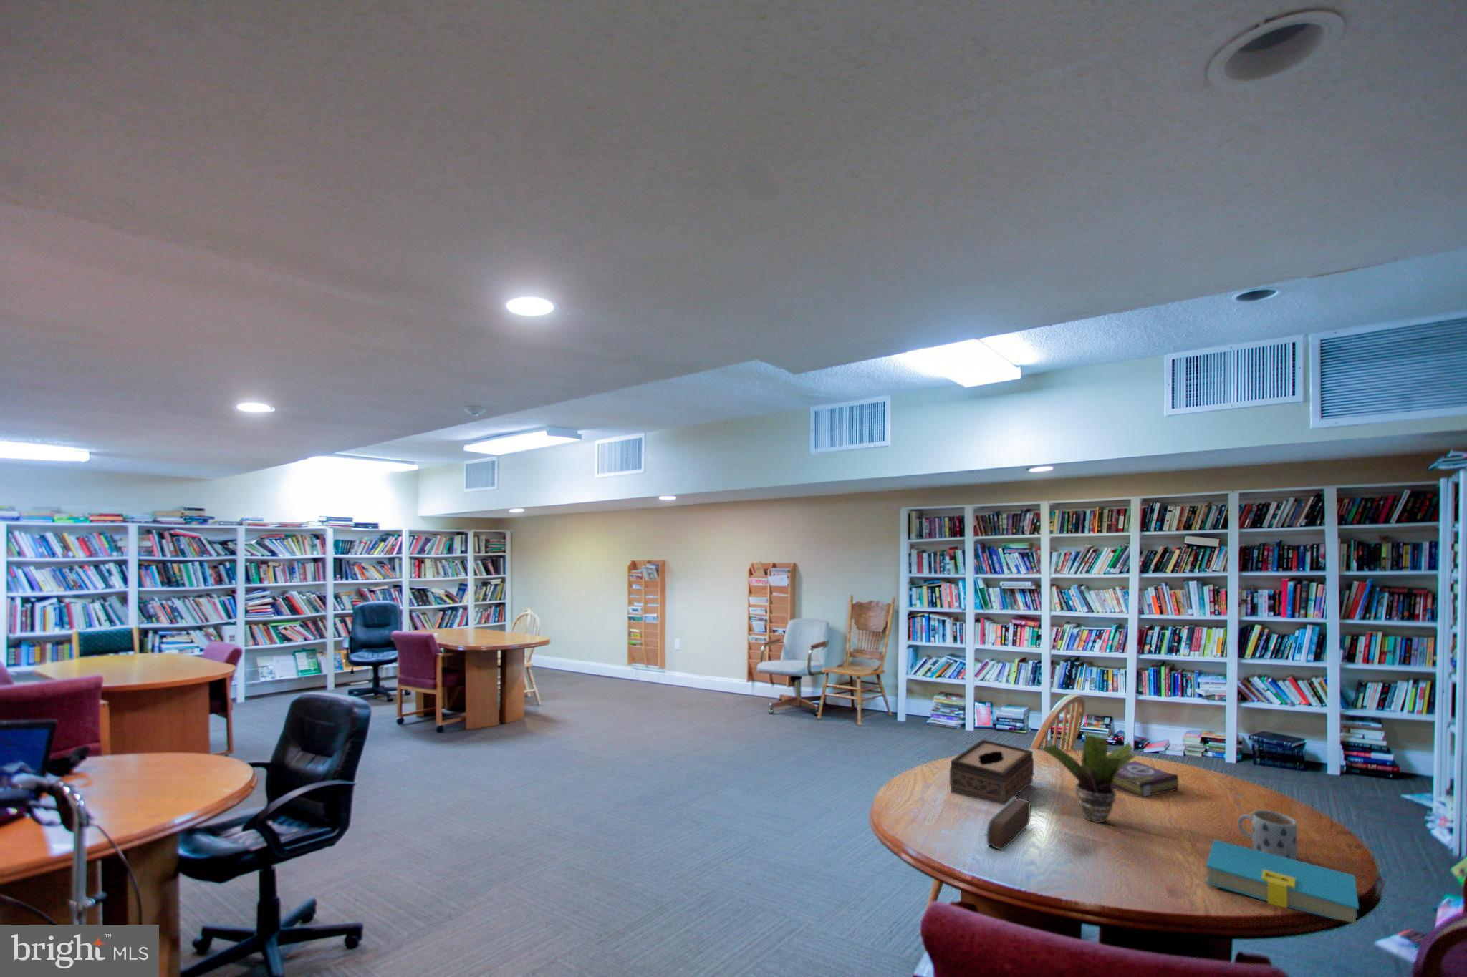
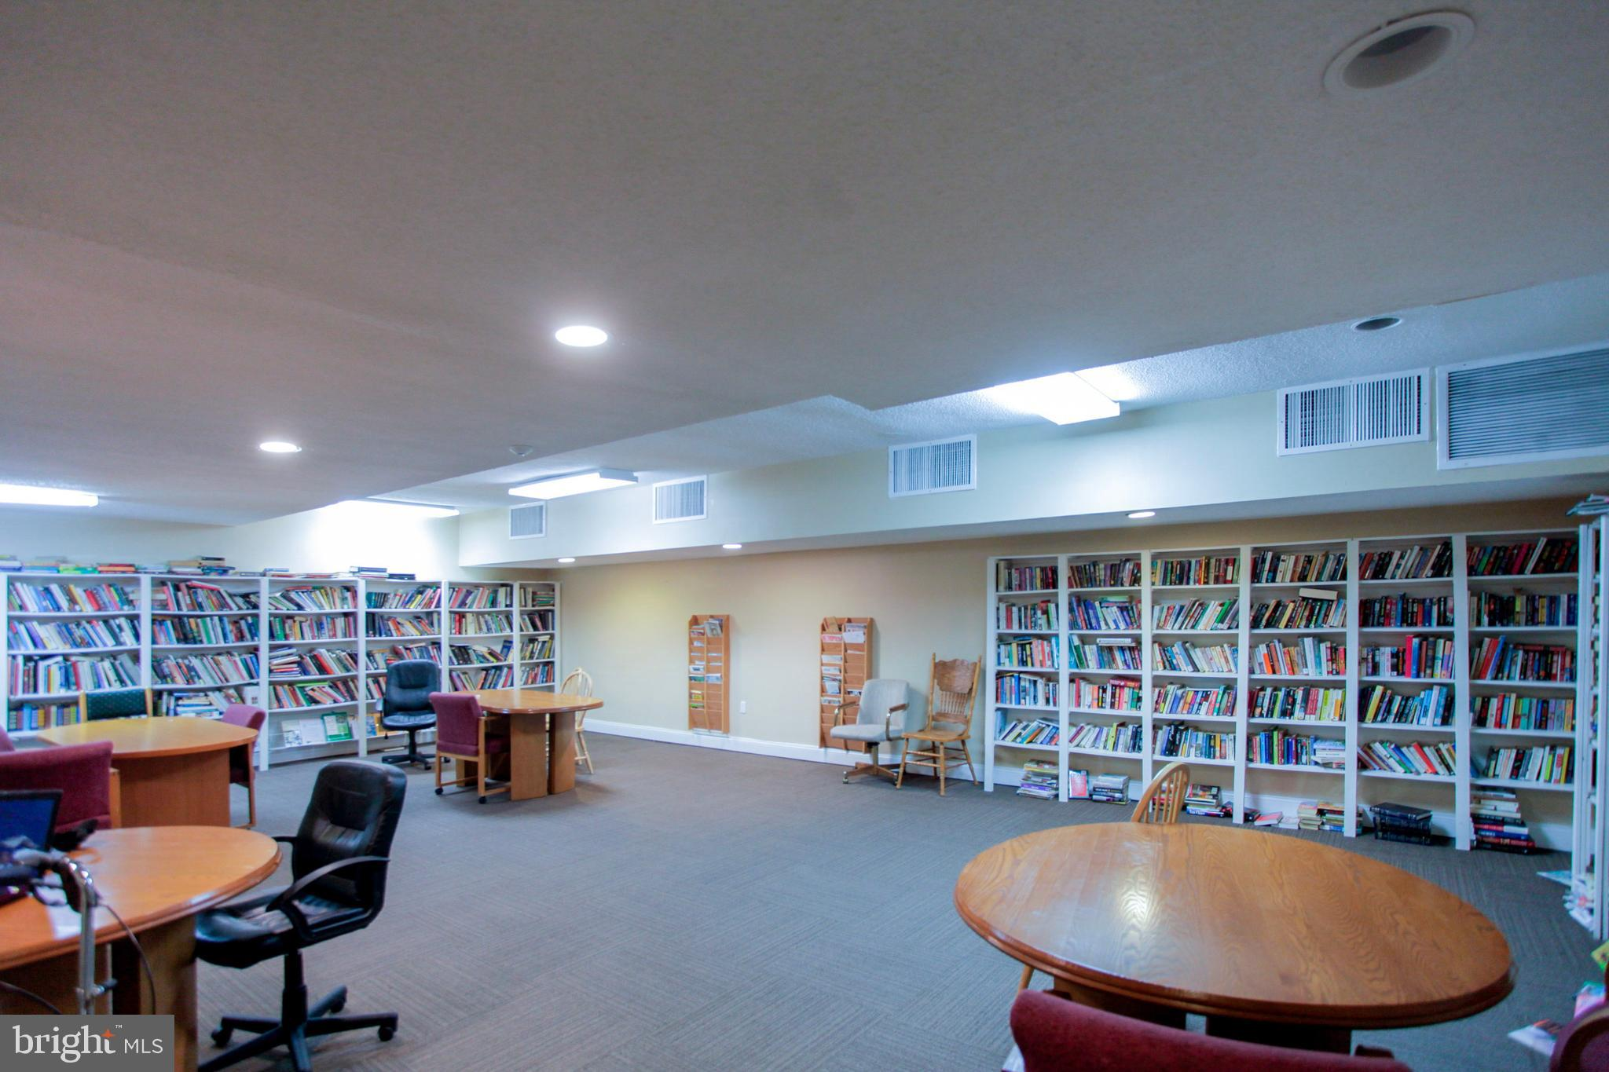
- book (1138, 776)
- tissue box (993, 772)
- mug (1265, 834)
- book (1279, 877)
- potted plant (1096, 779)
- pencil case (1008, 822)
